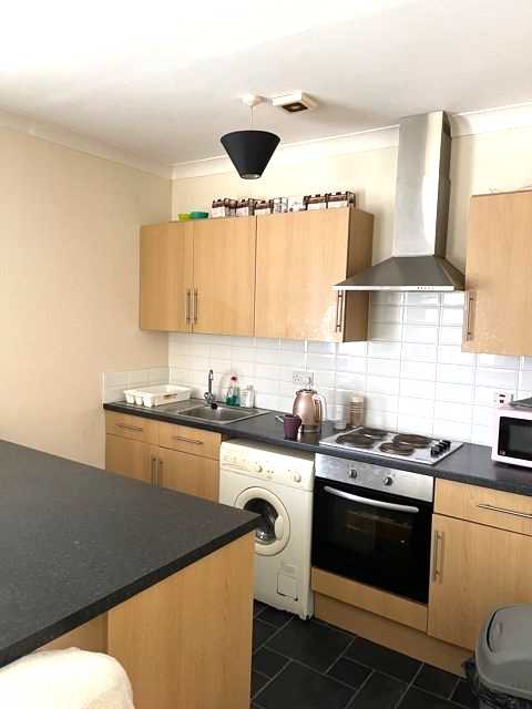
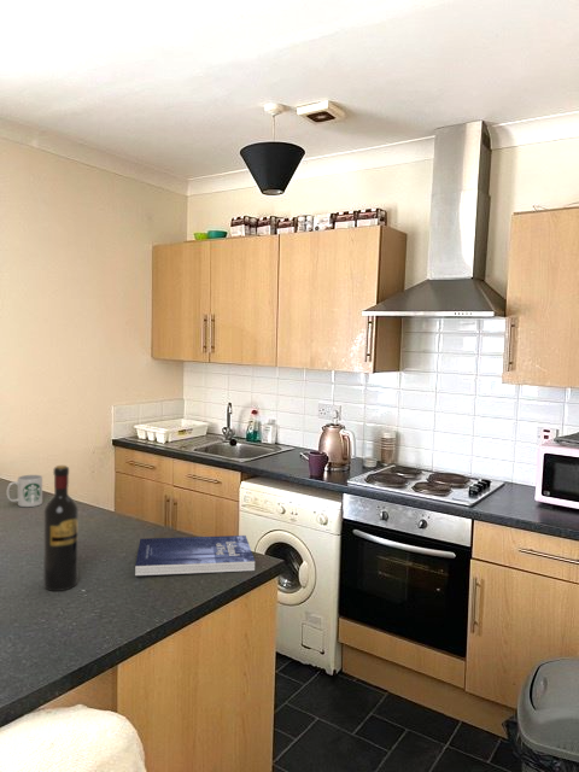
+ wine bottle (60, 525)
+ book (194, 554)
+ mug (24, 491)
